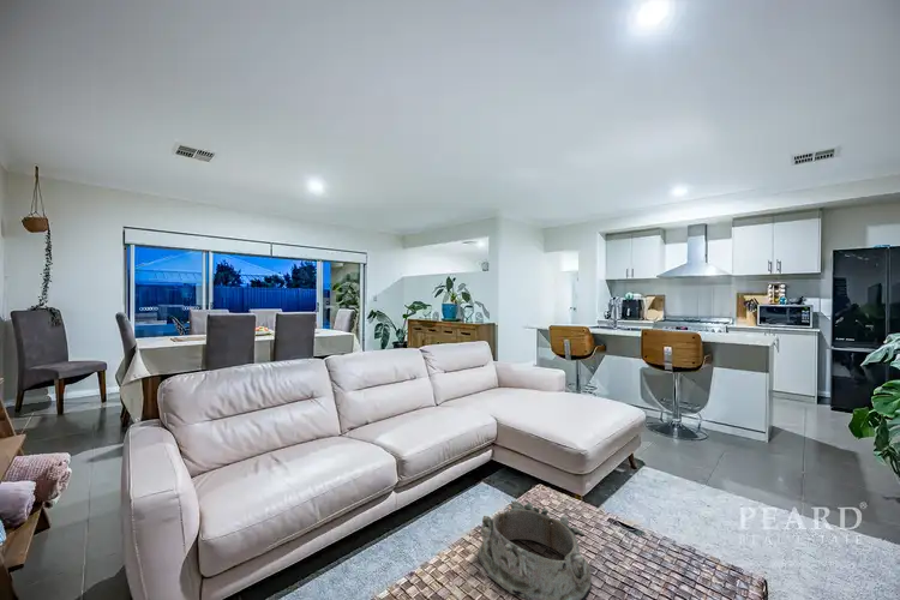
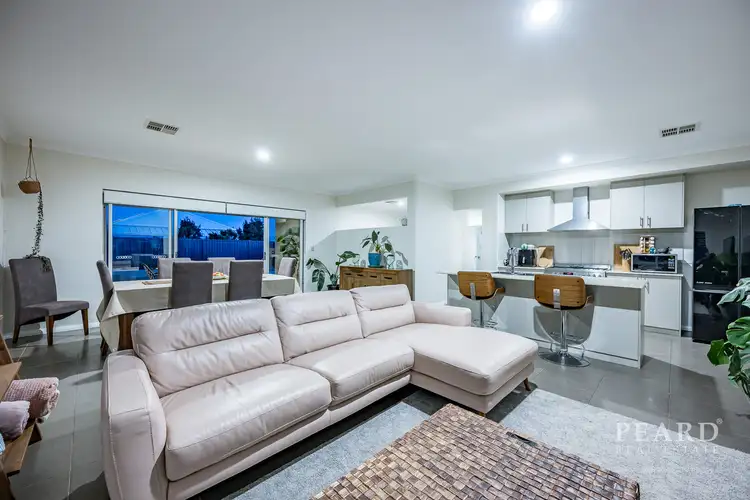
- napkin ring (534, 540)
